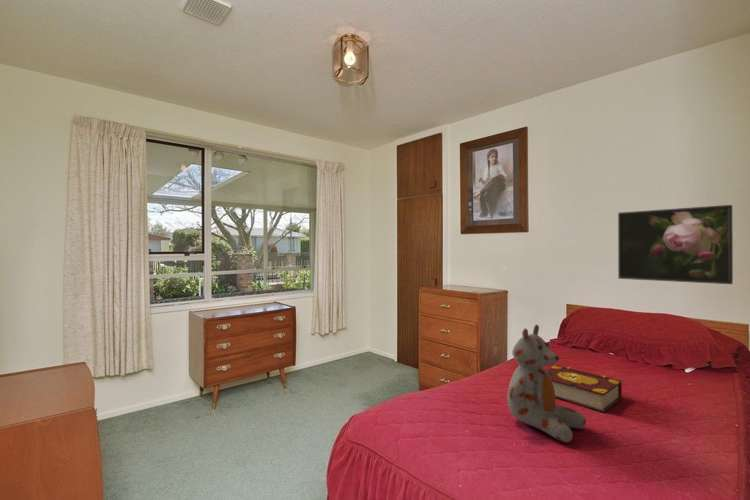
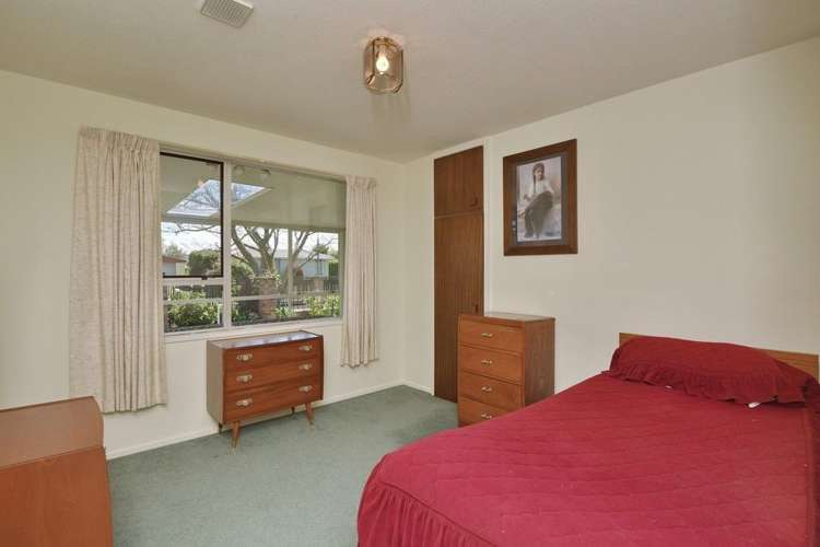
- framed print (670, 245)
- stuffed bear (544, 377)
- book (576, 385)
